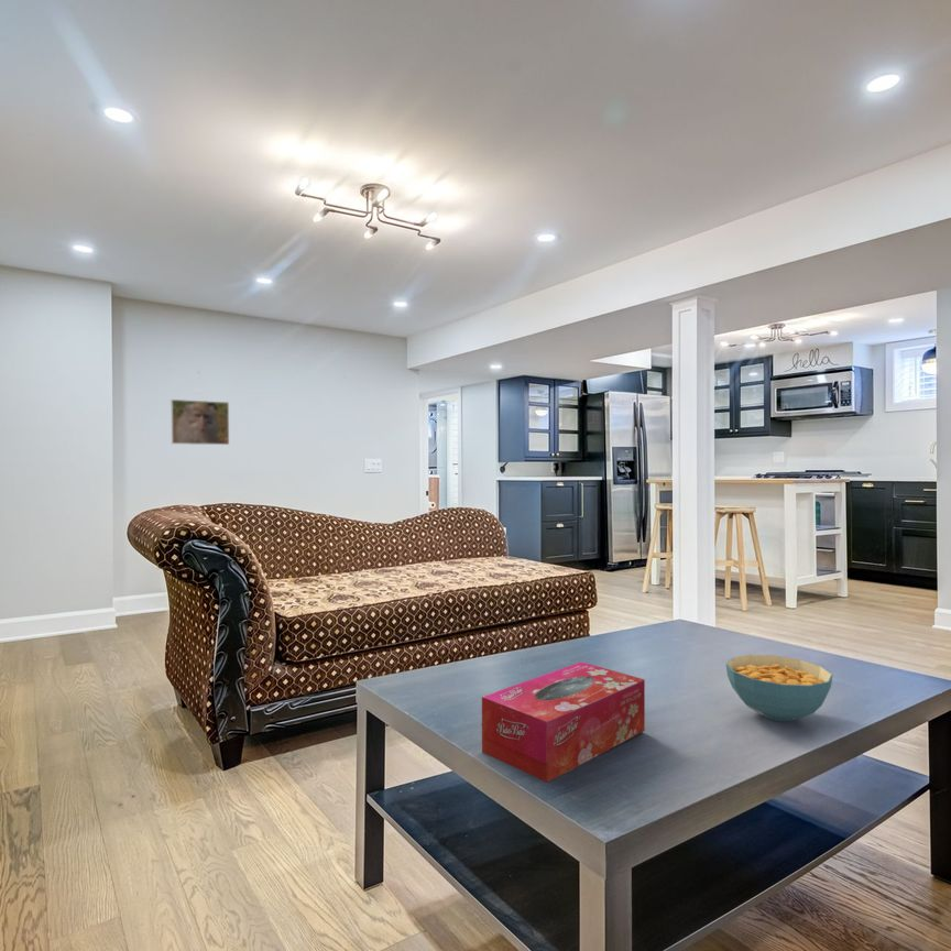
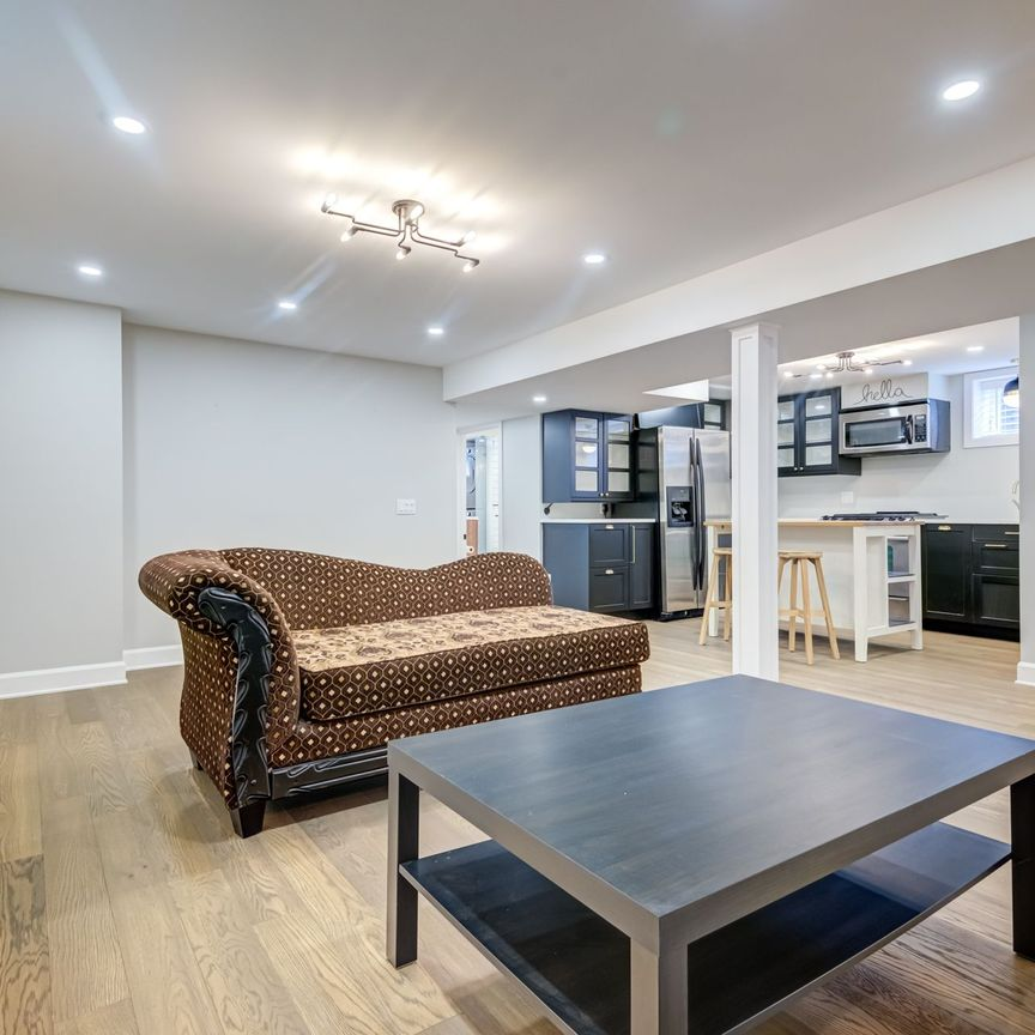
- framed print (200, 422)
- cereal bowl (777, 691)
- tissue box (566, 714)
